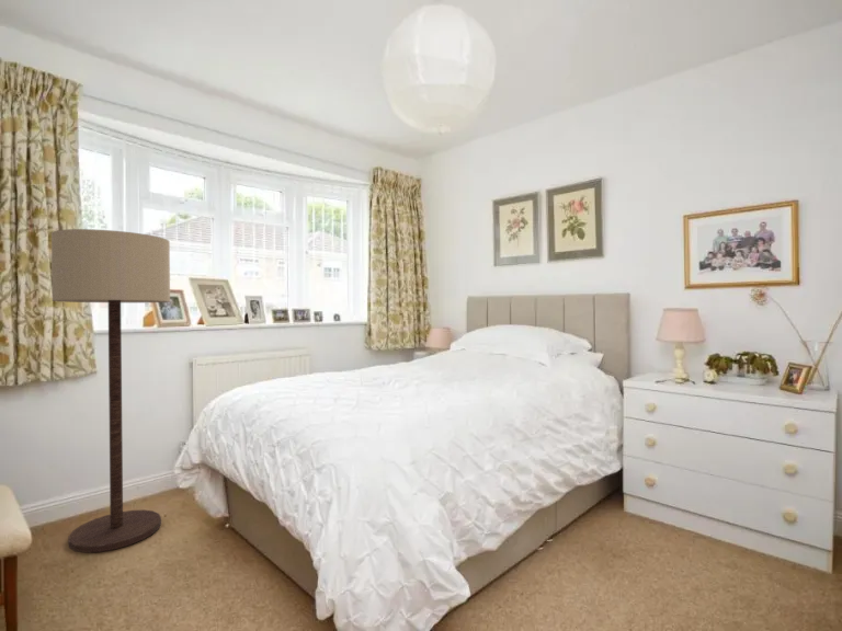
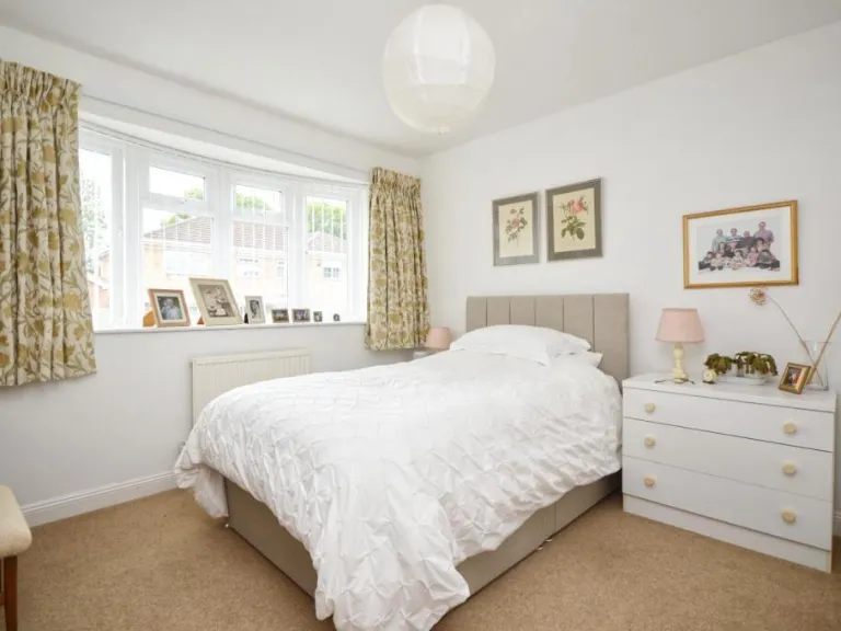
- floor lamp (115, 386)
